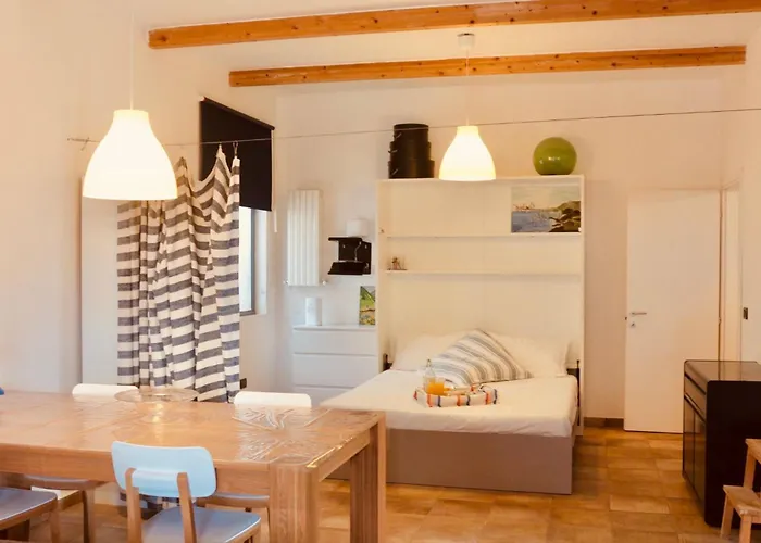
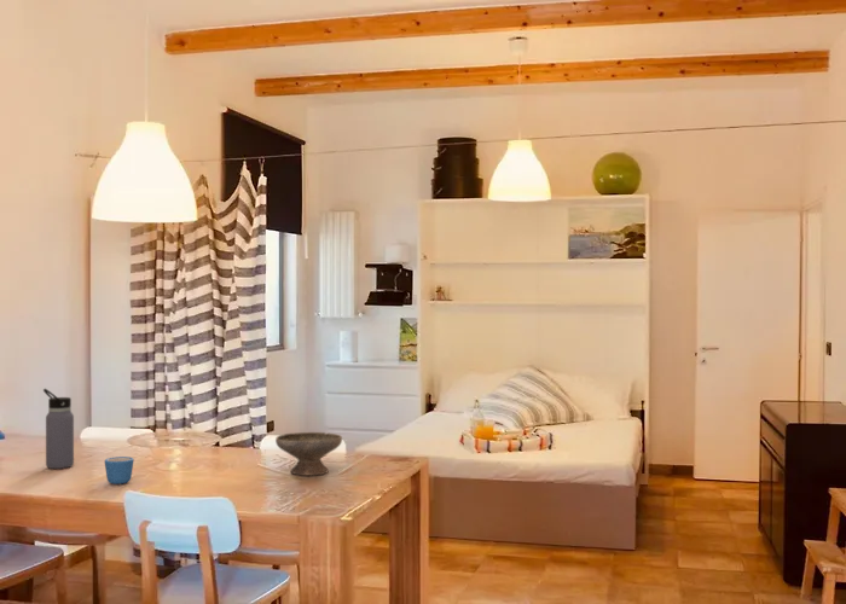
+ water bottle (58, 426)
+ mug (116, 470)
+ bowl (308, 453)
